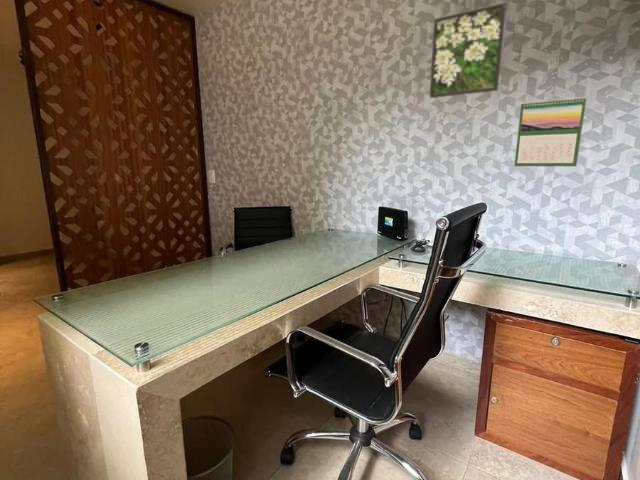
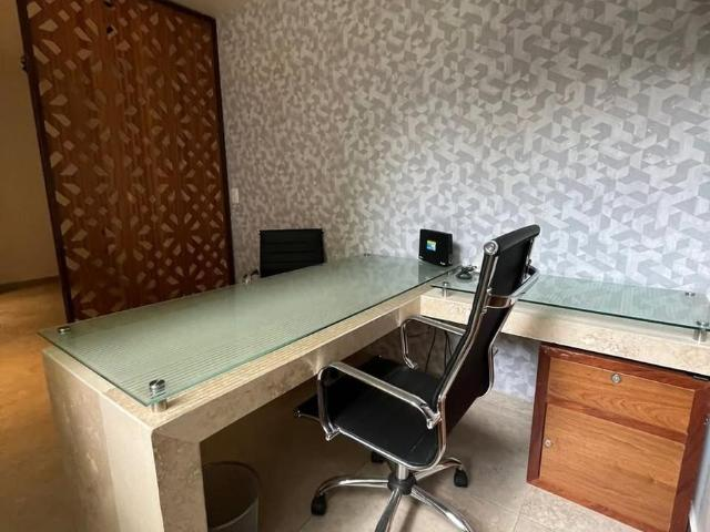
- calendar (548, 132)
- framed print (465, 53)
